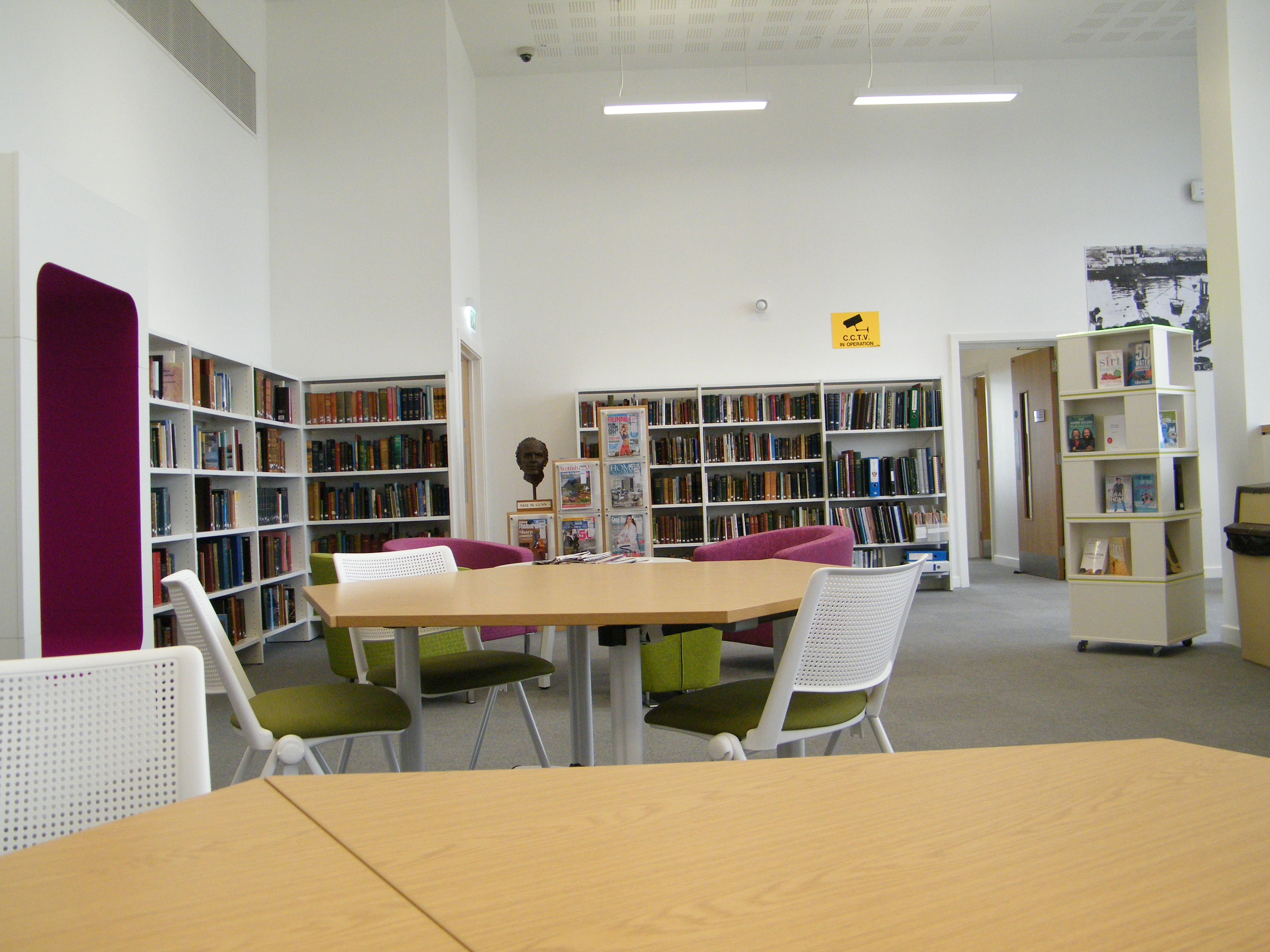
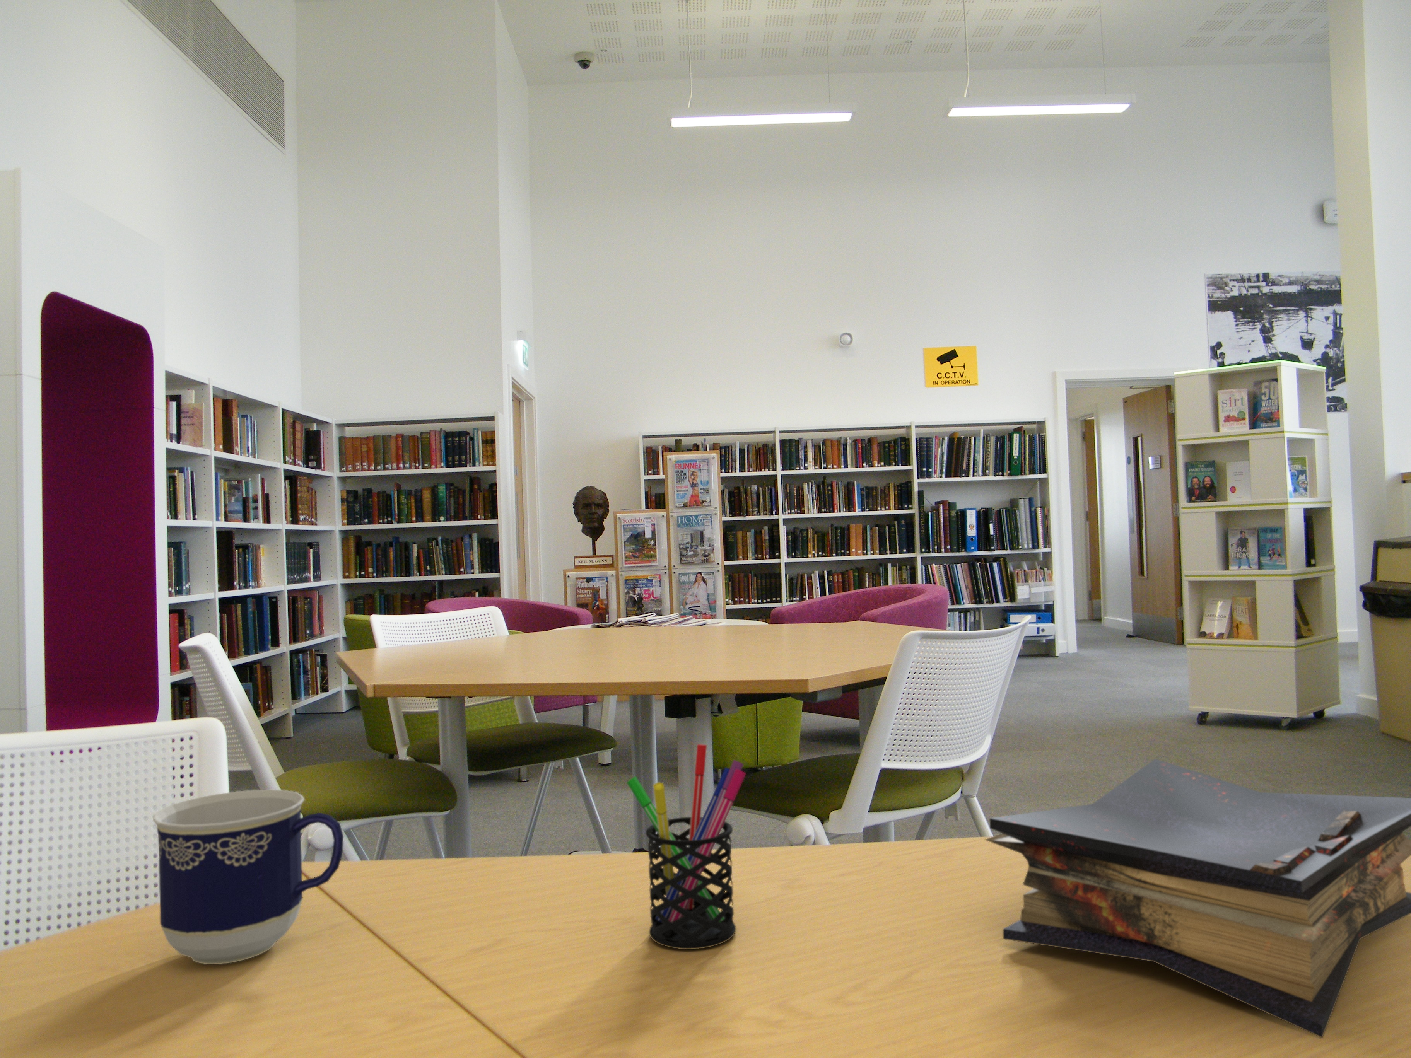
+ pen holder (682, 840)
+ cup (253, 876)
+ book (1208, 864)
